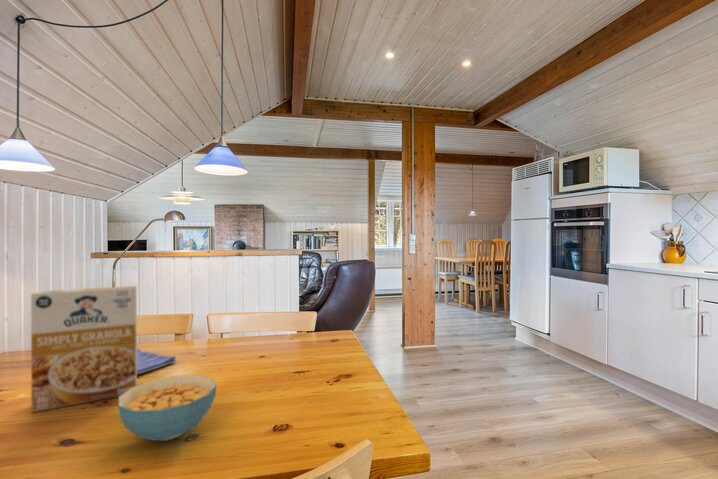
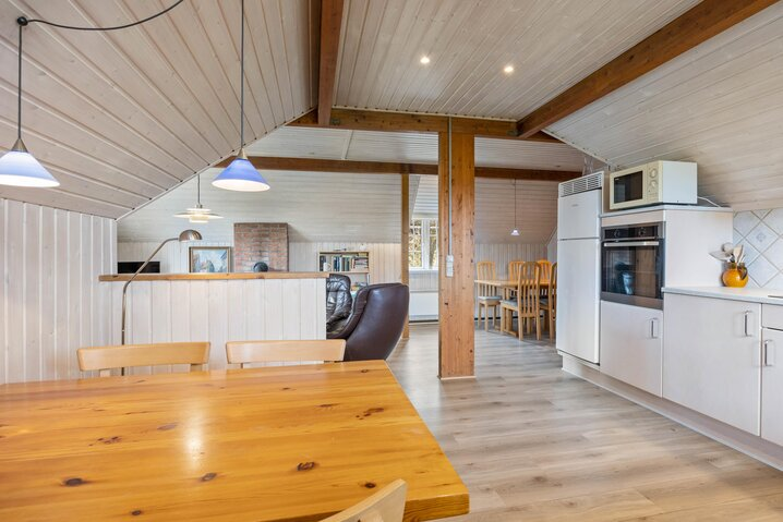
- dish towel (137, 360)
- cereal bowl (169, 412)
- cereal box (88, 343)
